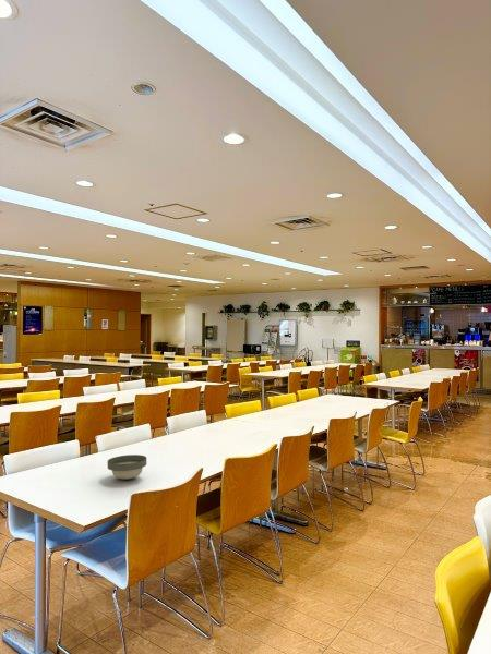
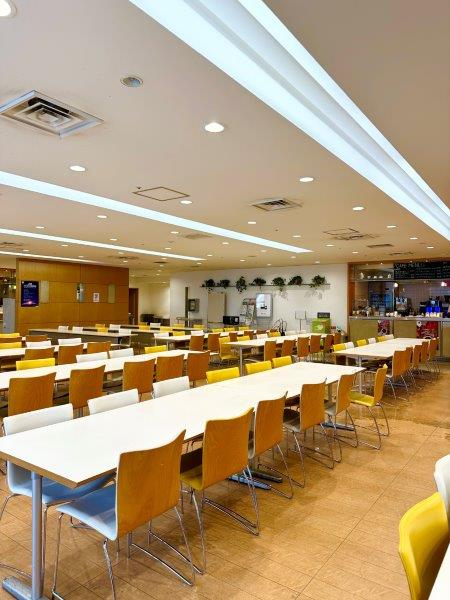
- bowl (127, 468)
